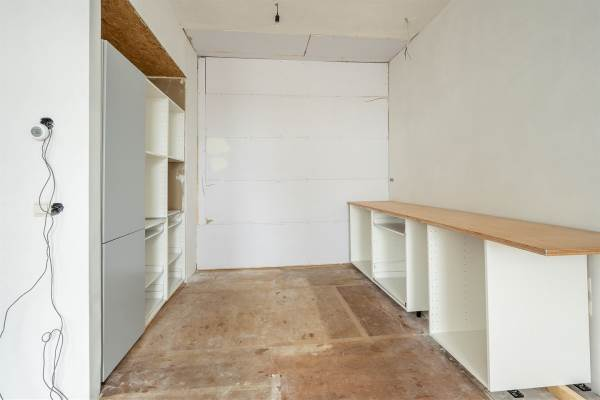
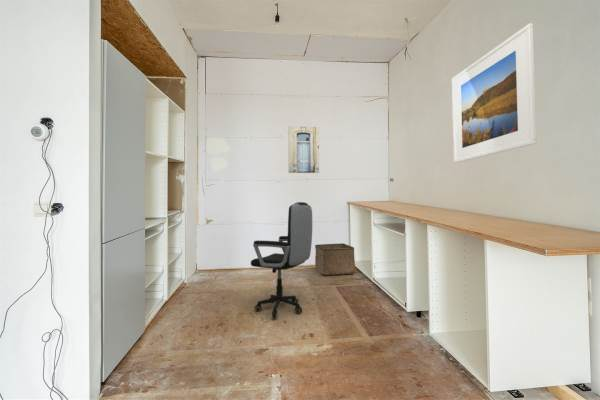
+ storage bin (334, 258)
+ office chair (283, 256)
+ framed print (486, 105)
+ wall art (303, 149)
